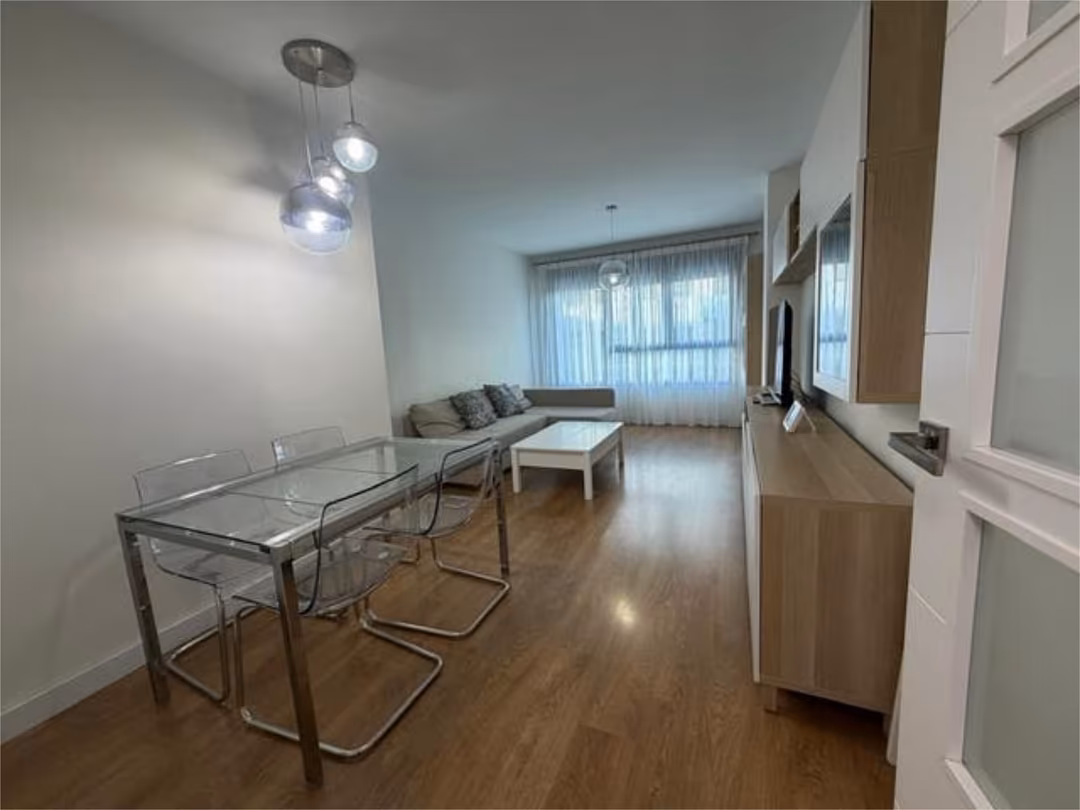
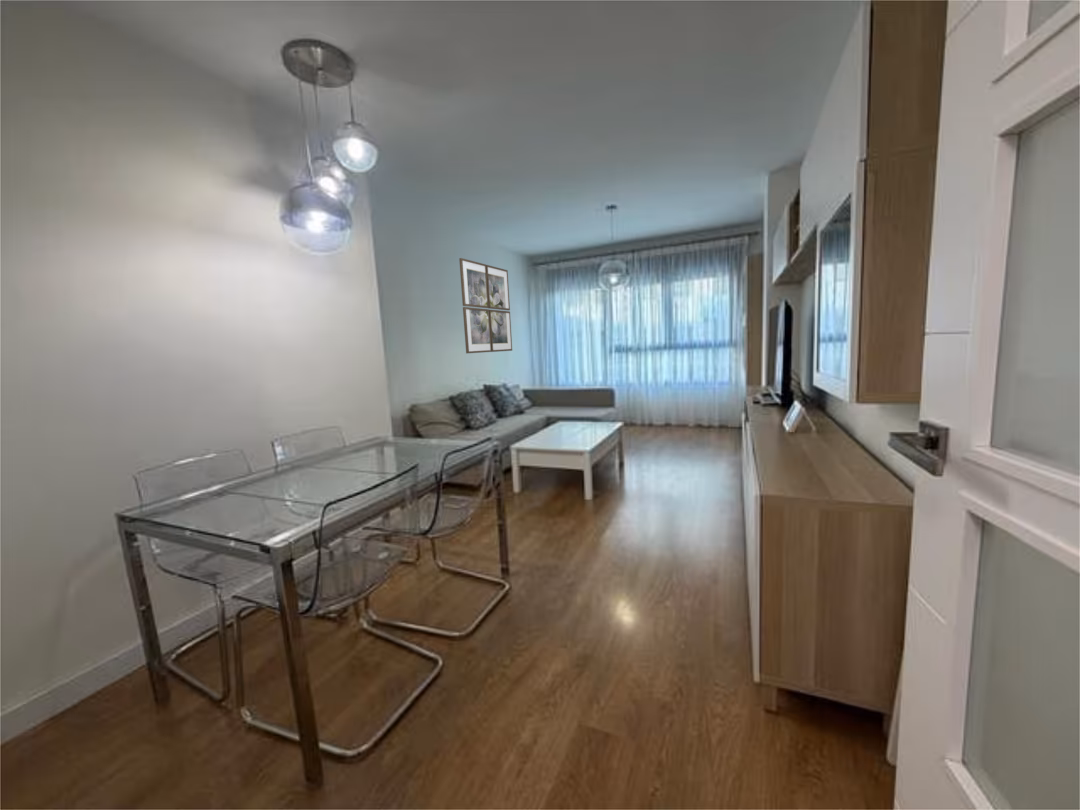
+ wall art (488, 309)
